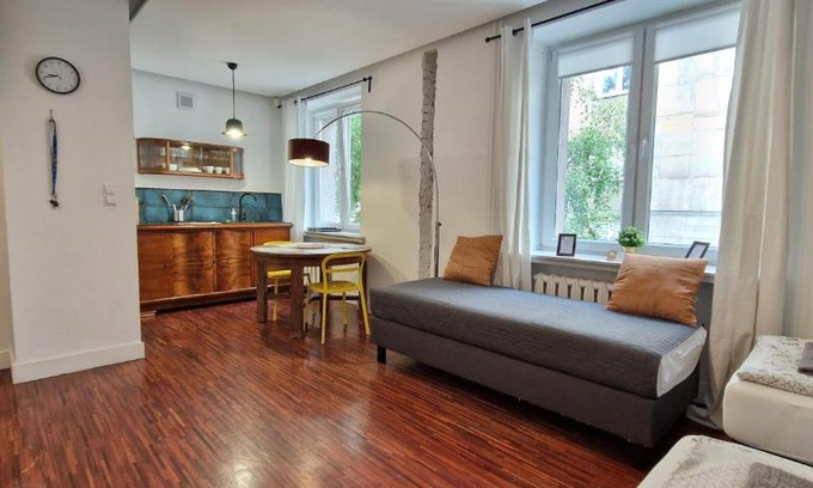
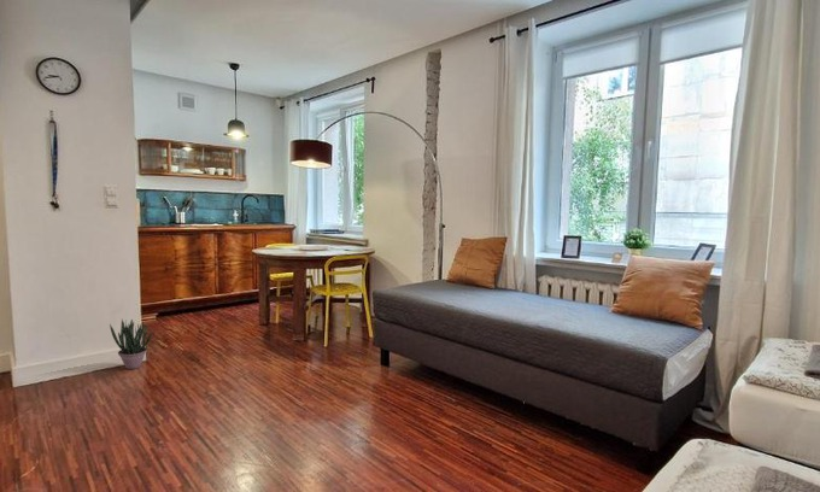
+ potted plant (131, 342)
